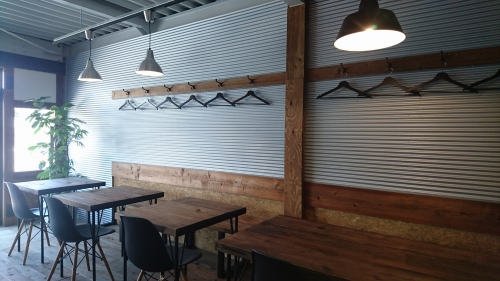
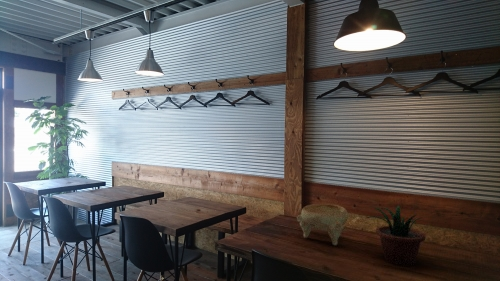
+ potted plant (394, 235)
+ decorative bowl (322, 223)
